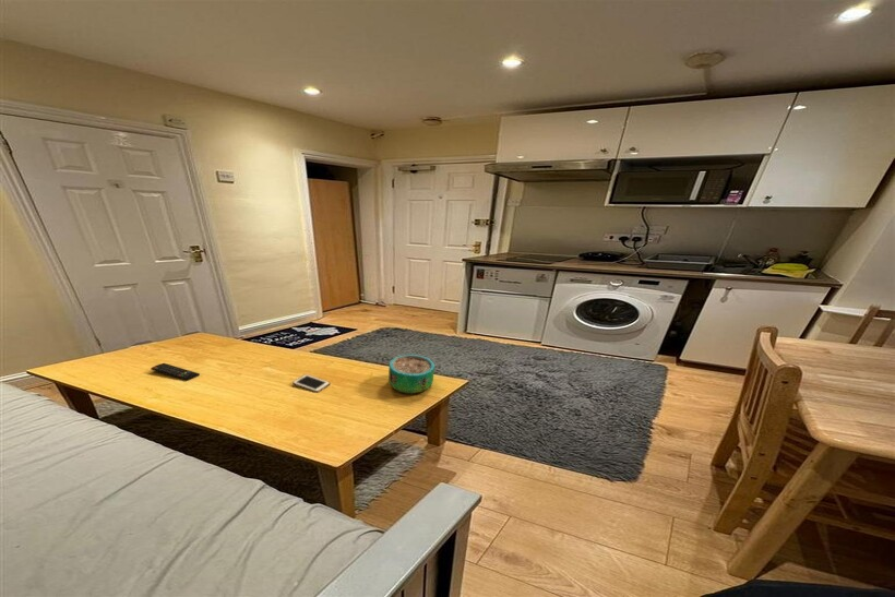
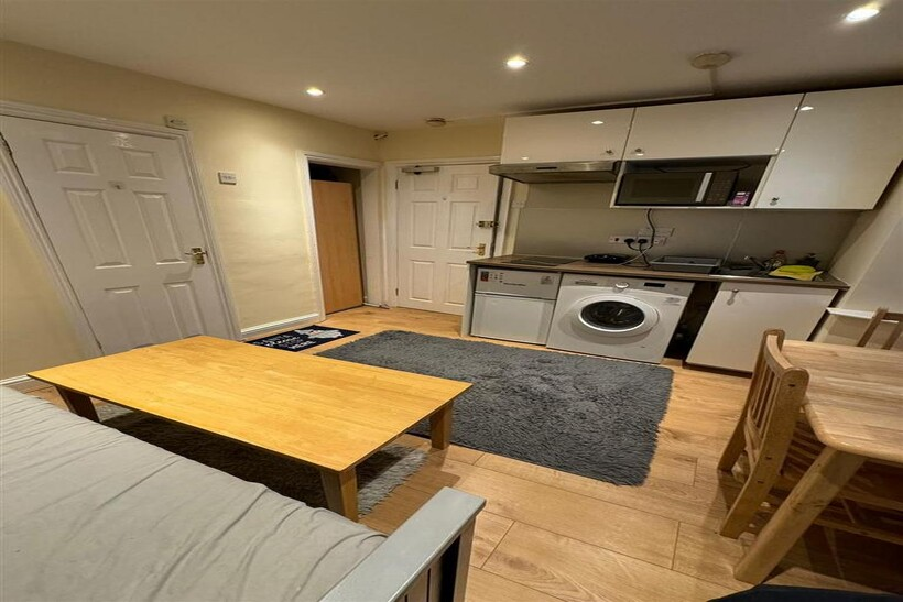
- remote control (175, 371)
- decorative bowl (411, 373)
- cell phone (311, 383)
